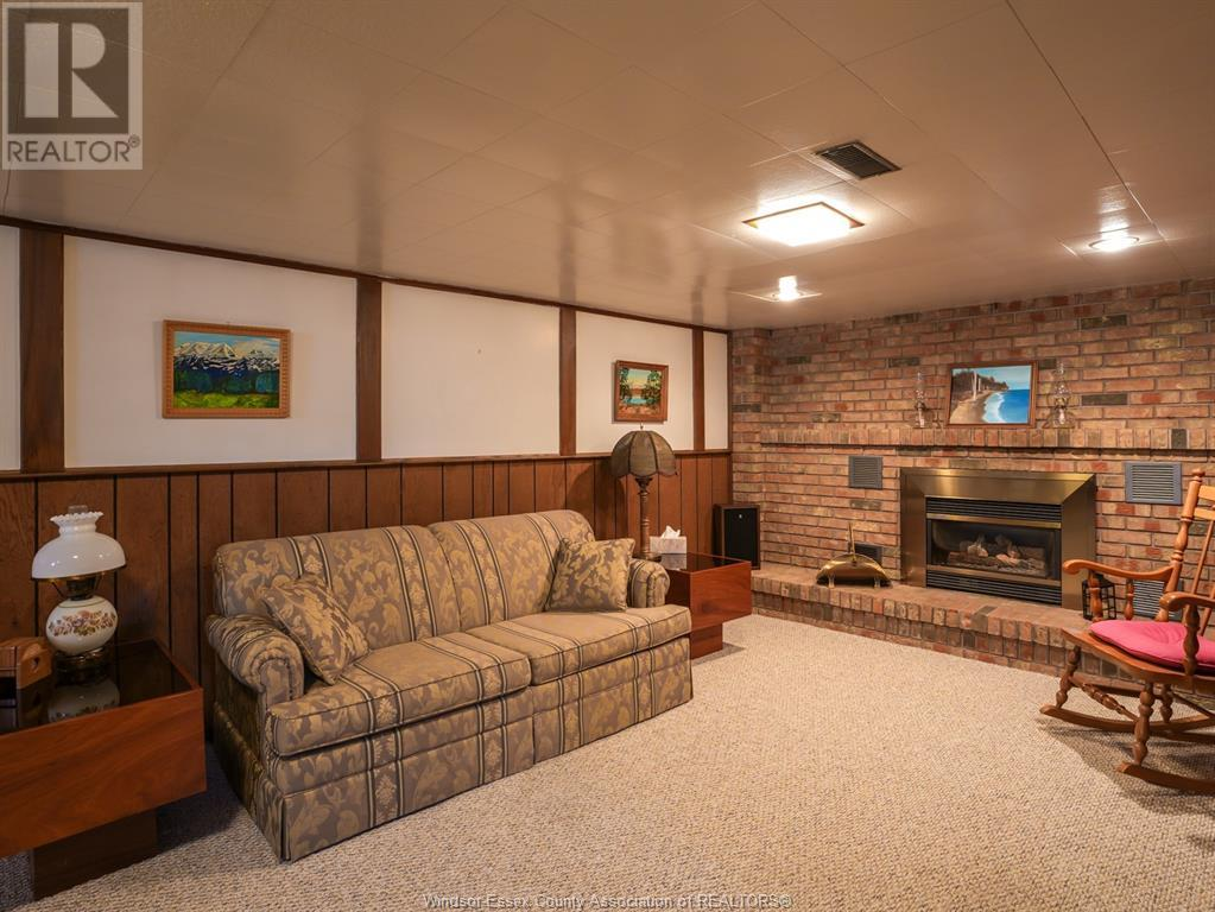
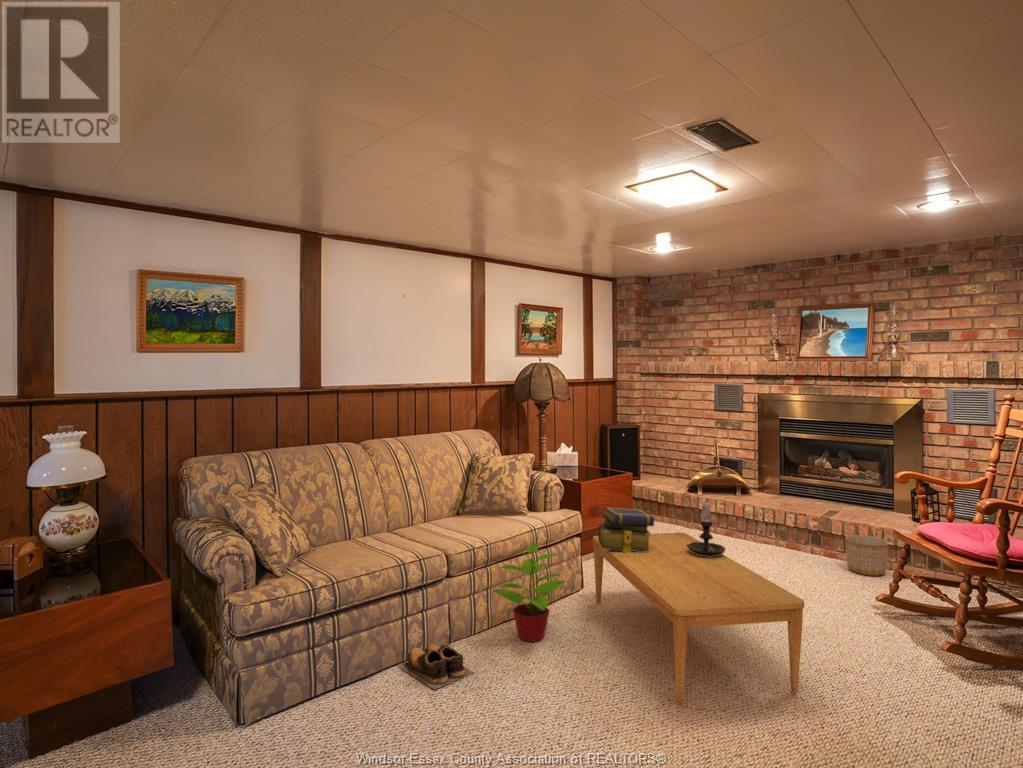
+ stack of books (625, 527)
+ coffee table (680, 601)
+ candle holder (705, 525)
+ shoes (435, 658)
+ planter (866, 555)
+ potted plant (534, 589)
